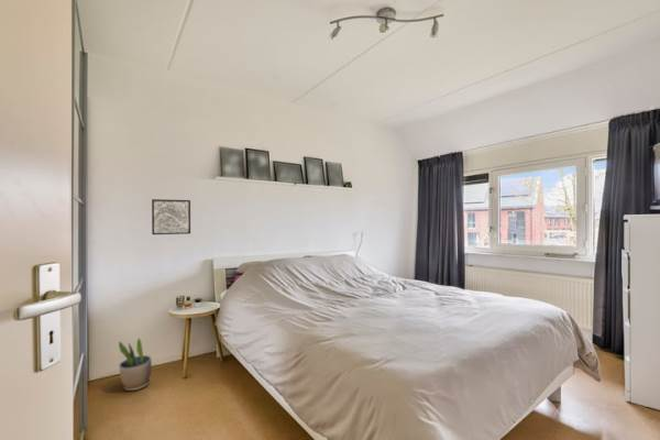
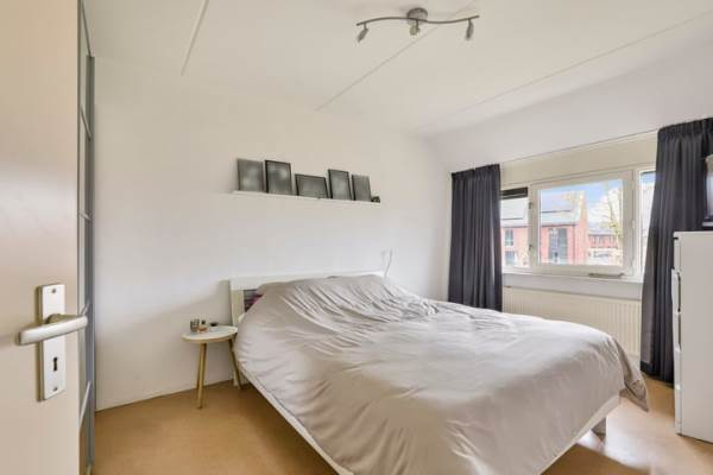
- wall art (172, 217)
- potted plant (135, 360)
